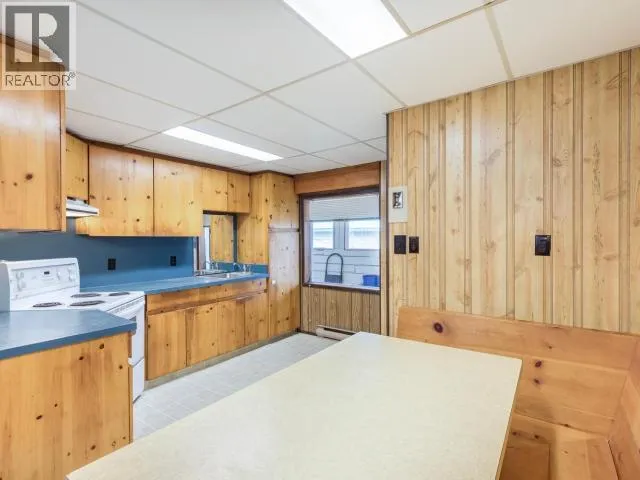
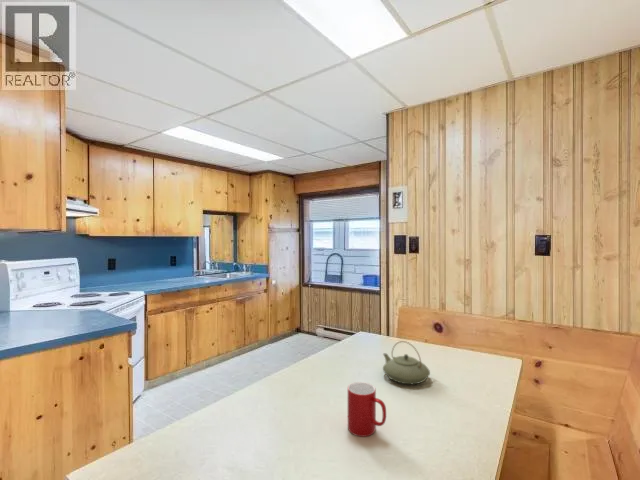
+ teapot (403, 358)
+ cup (365, 411)
